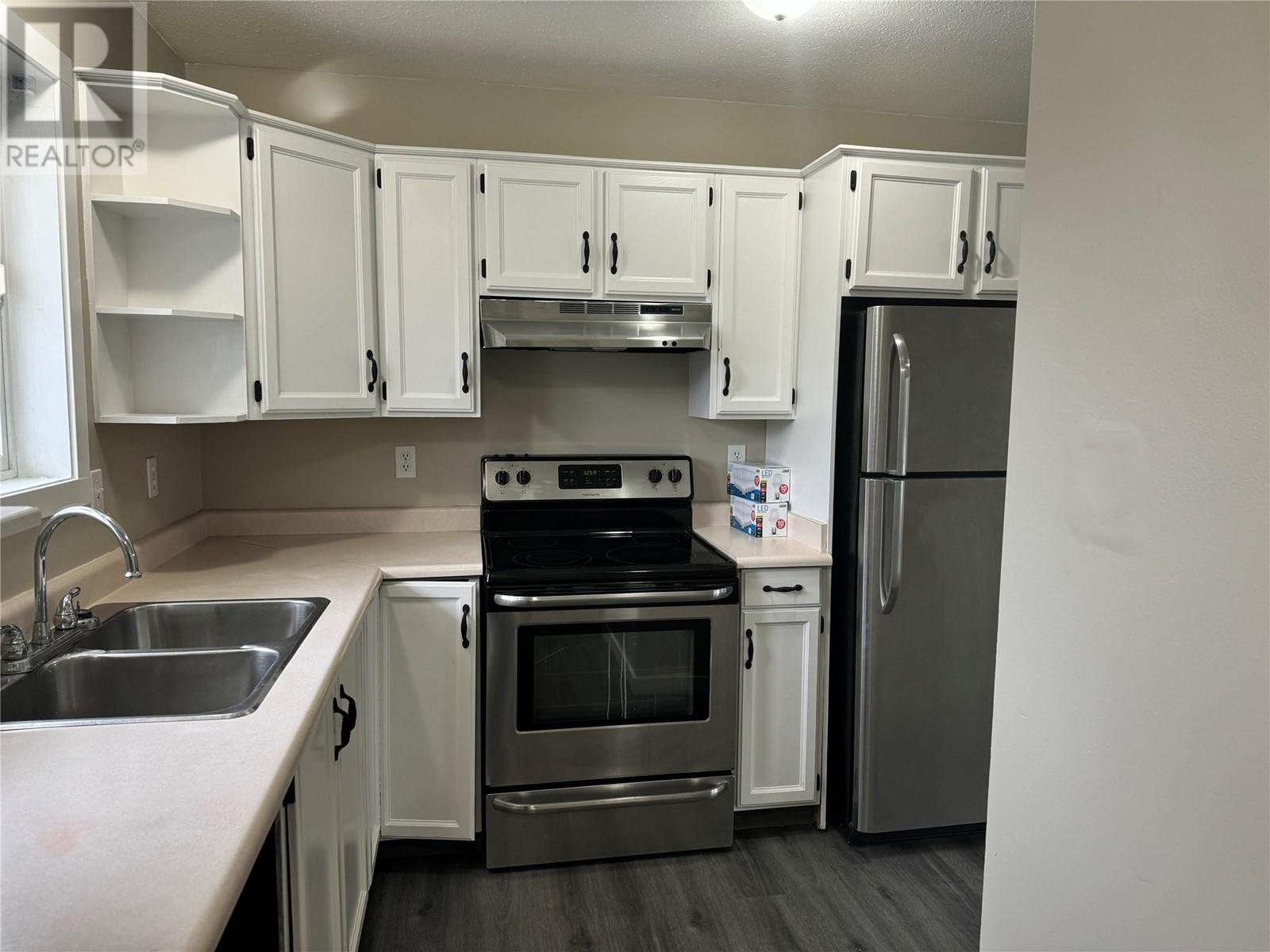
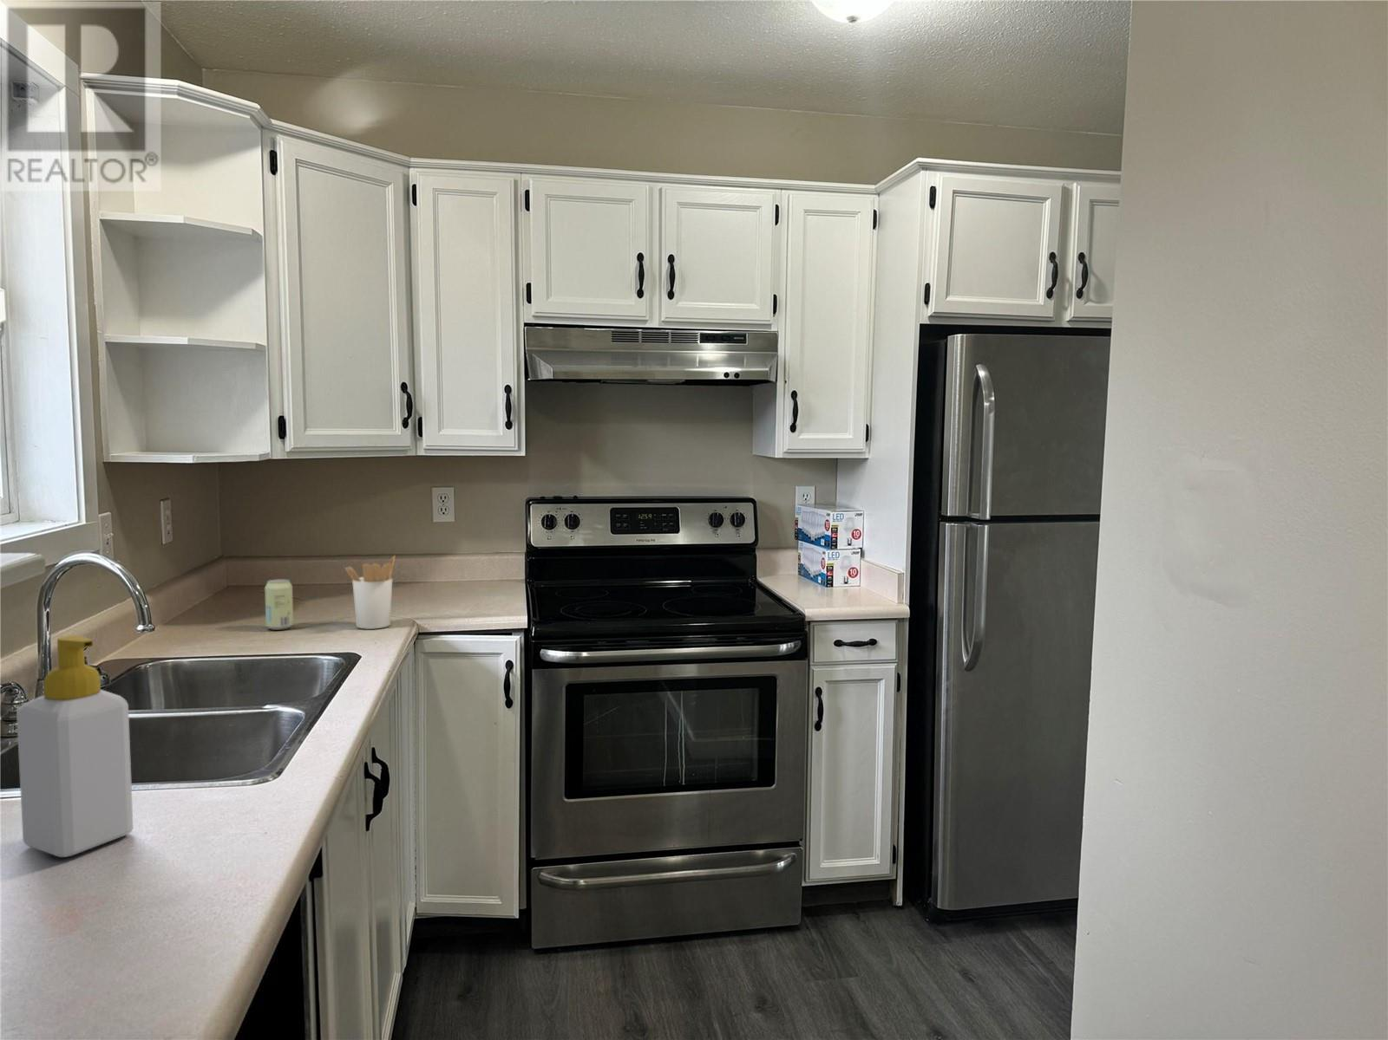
+ soap bottle (74, 740)
+ beverage can (279, 604)
+ utensil holder (374, 592)
